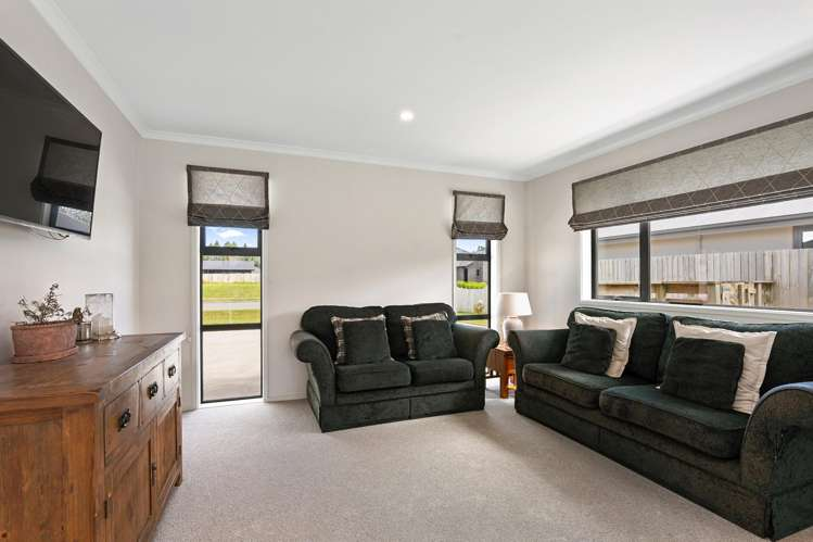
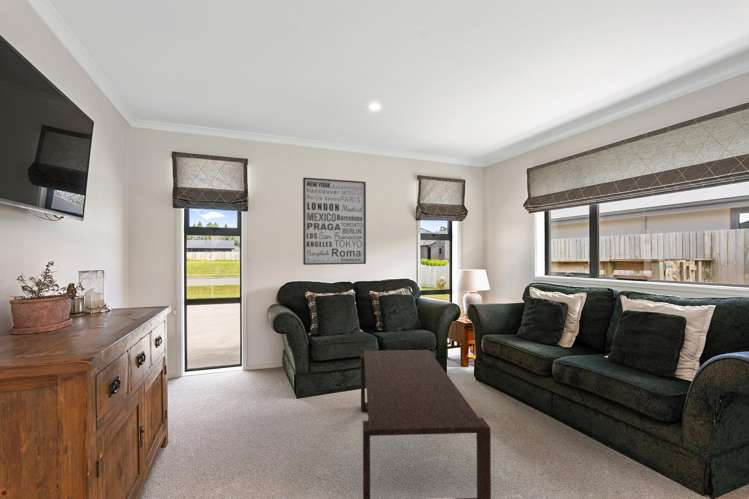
+ coffee table (408, 412)
+ wall art (335, 222)
